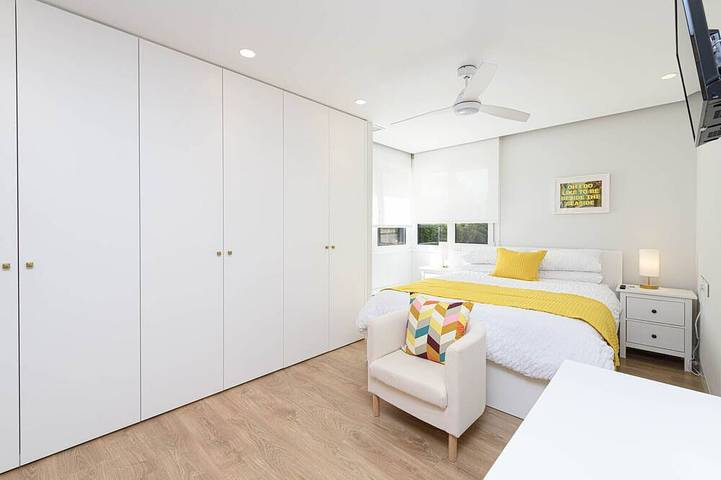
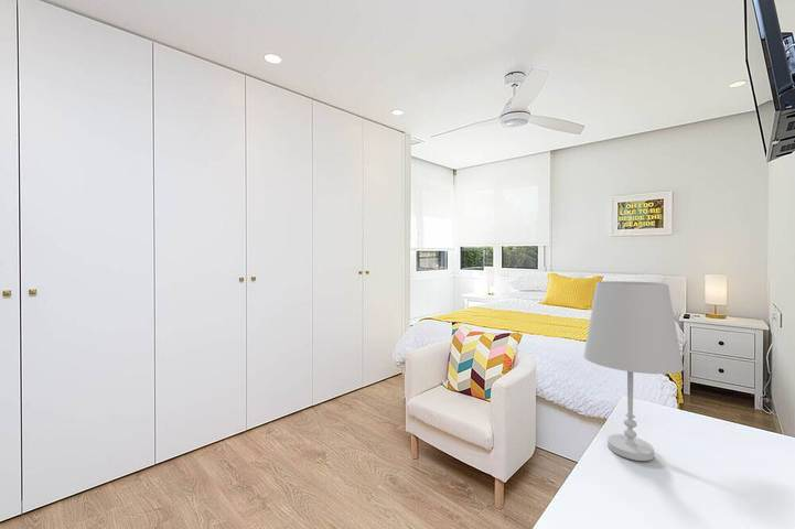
+ table lamp (630, 366)
